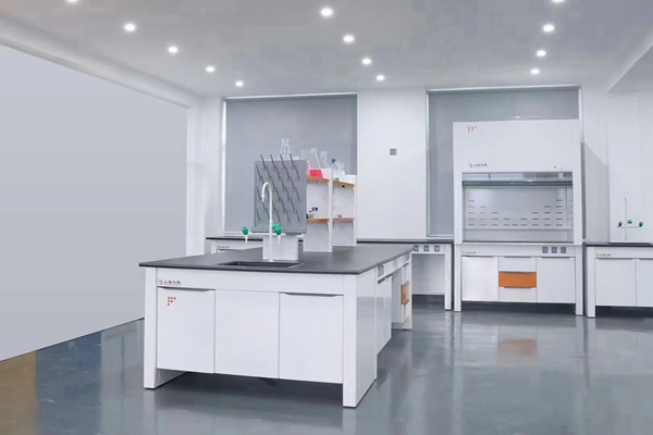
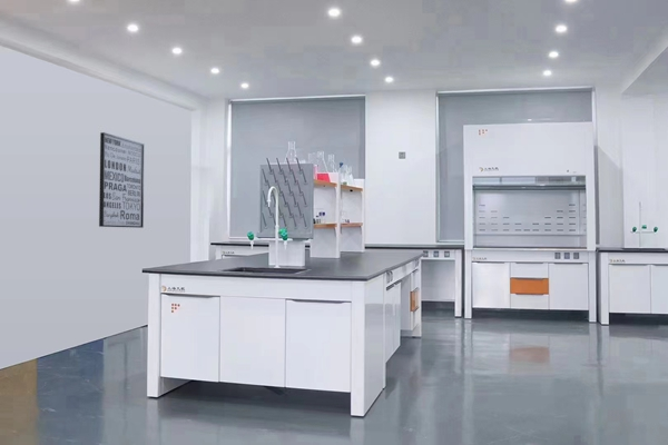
+ wall art (122, 182)
